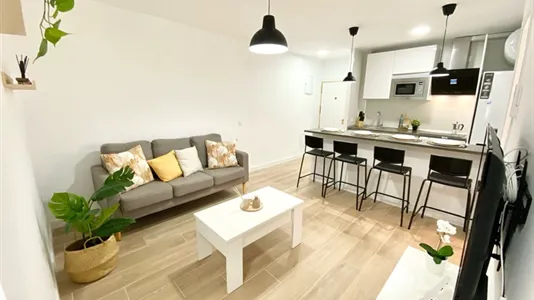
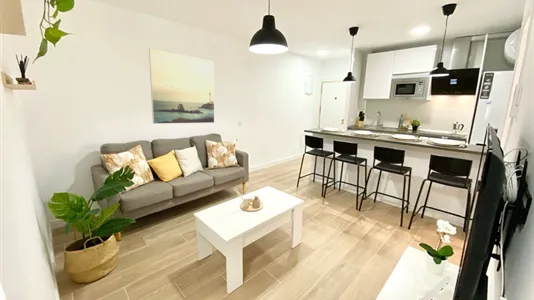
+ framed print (185, 90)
